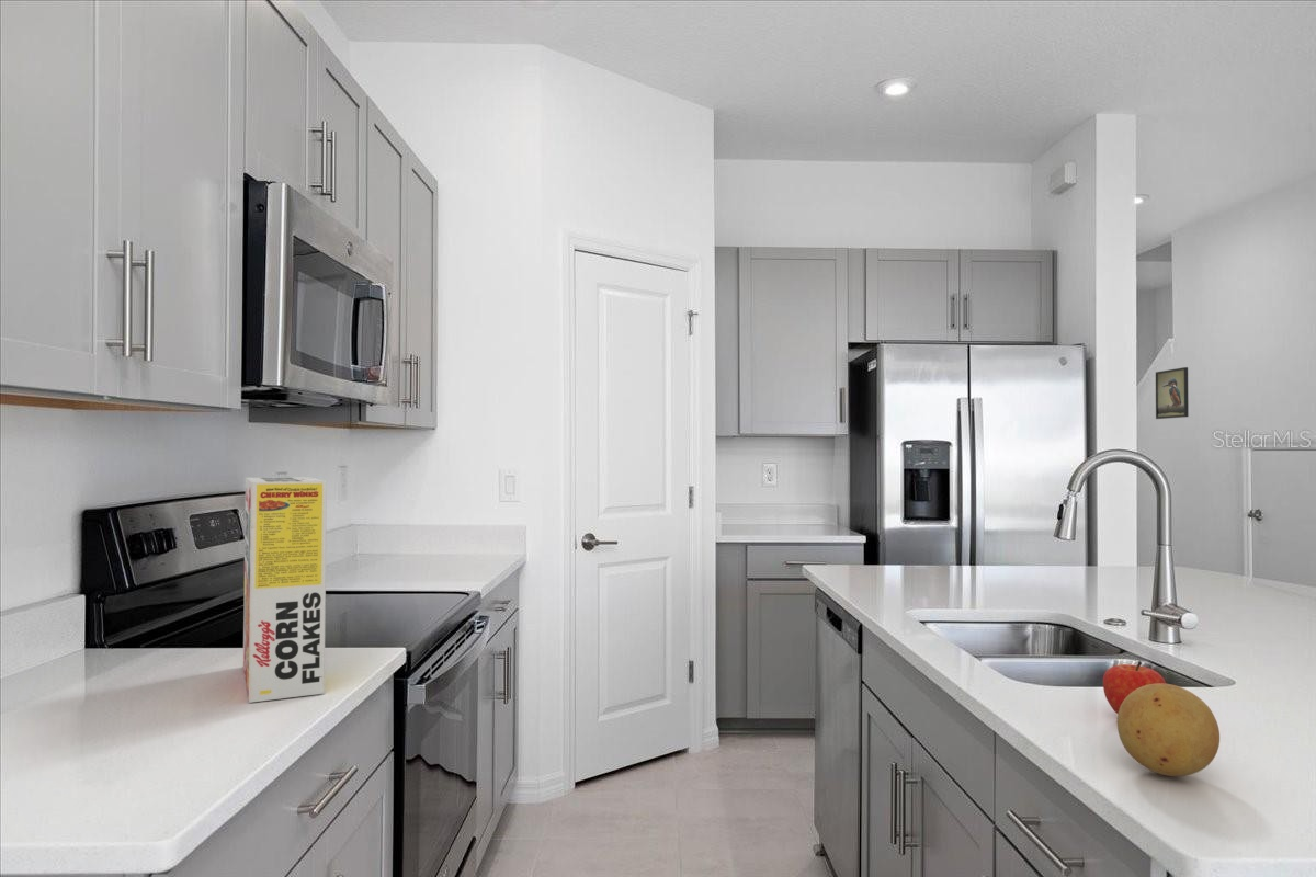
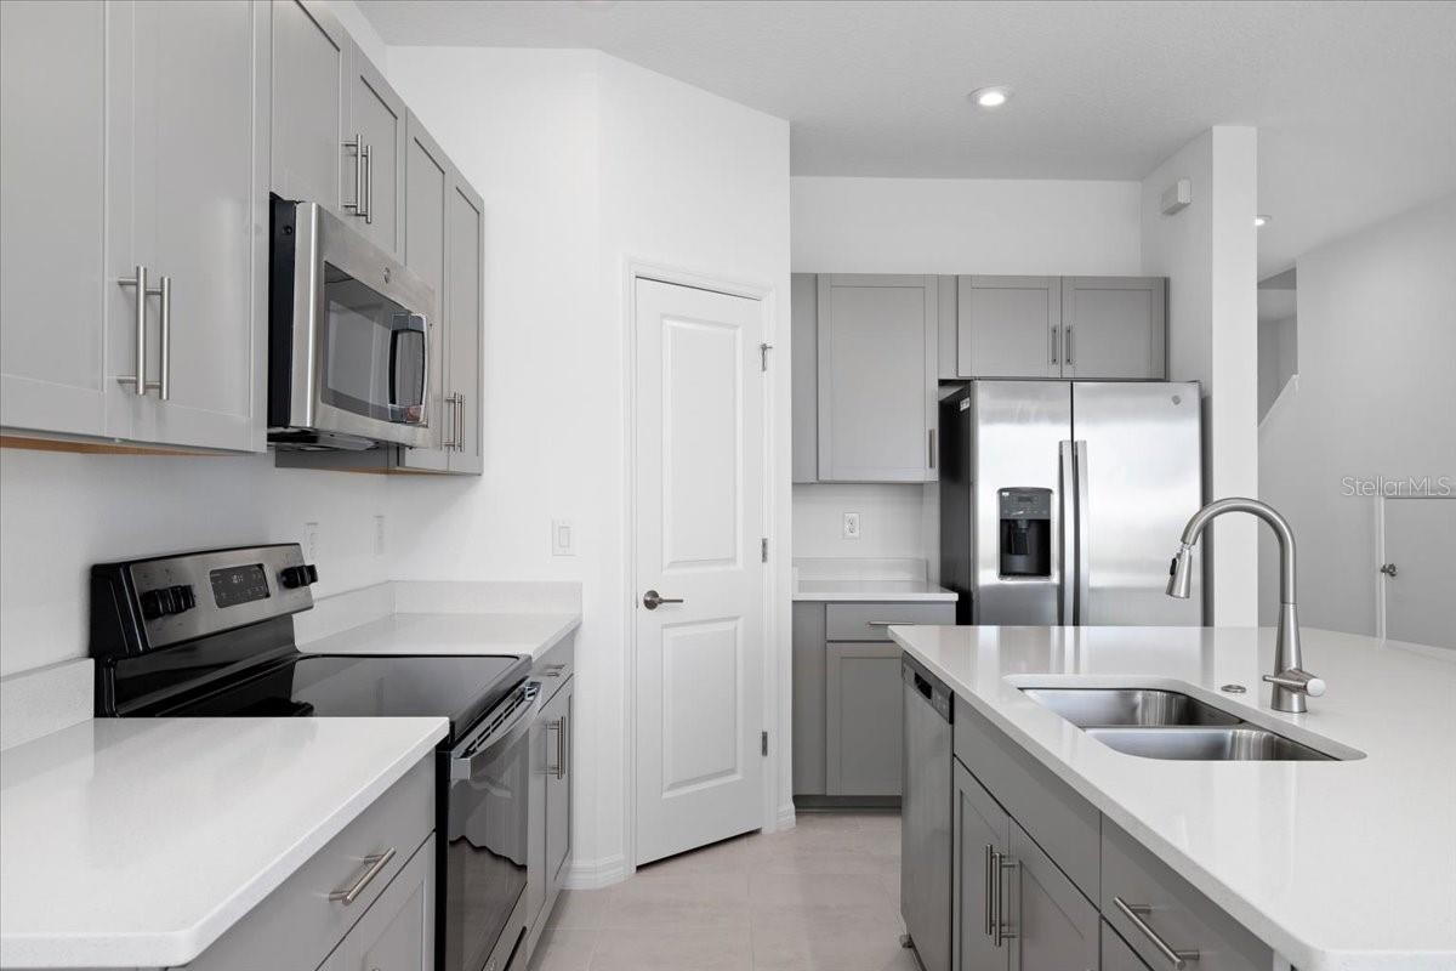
- fruit (1167, 729)
- cereal box (282, 578)
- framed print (1171, 394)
- fruit (1134, 690)
